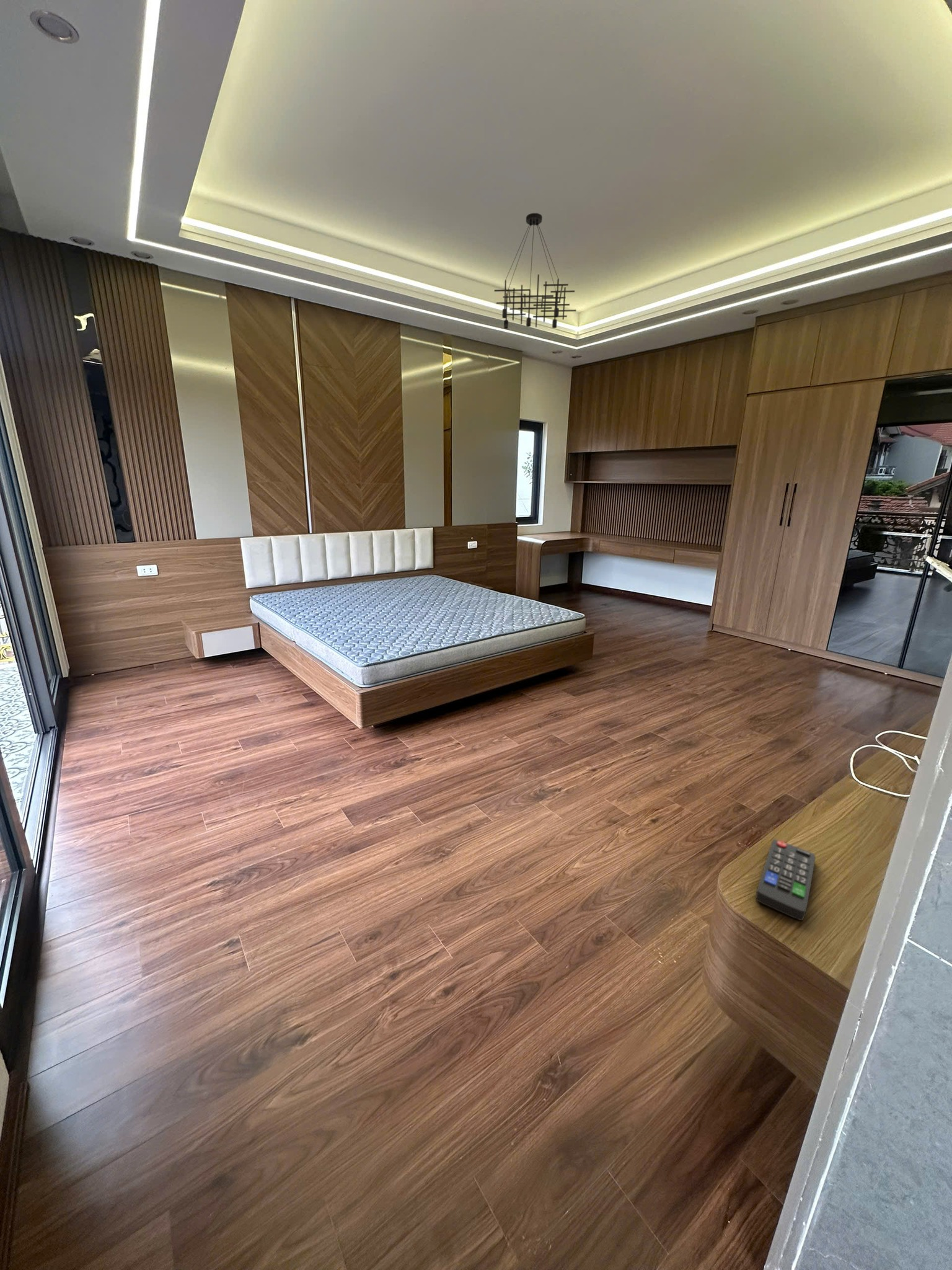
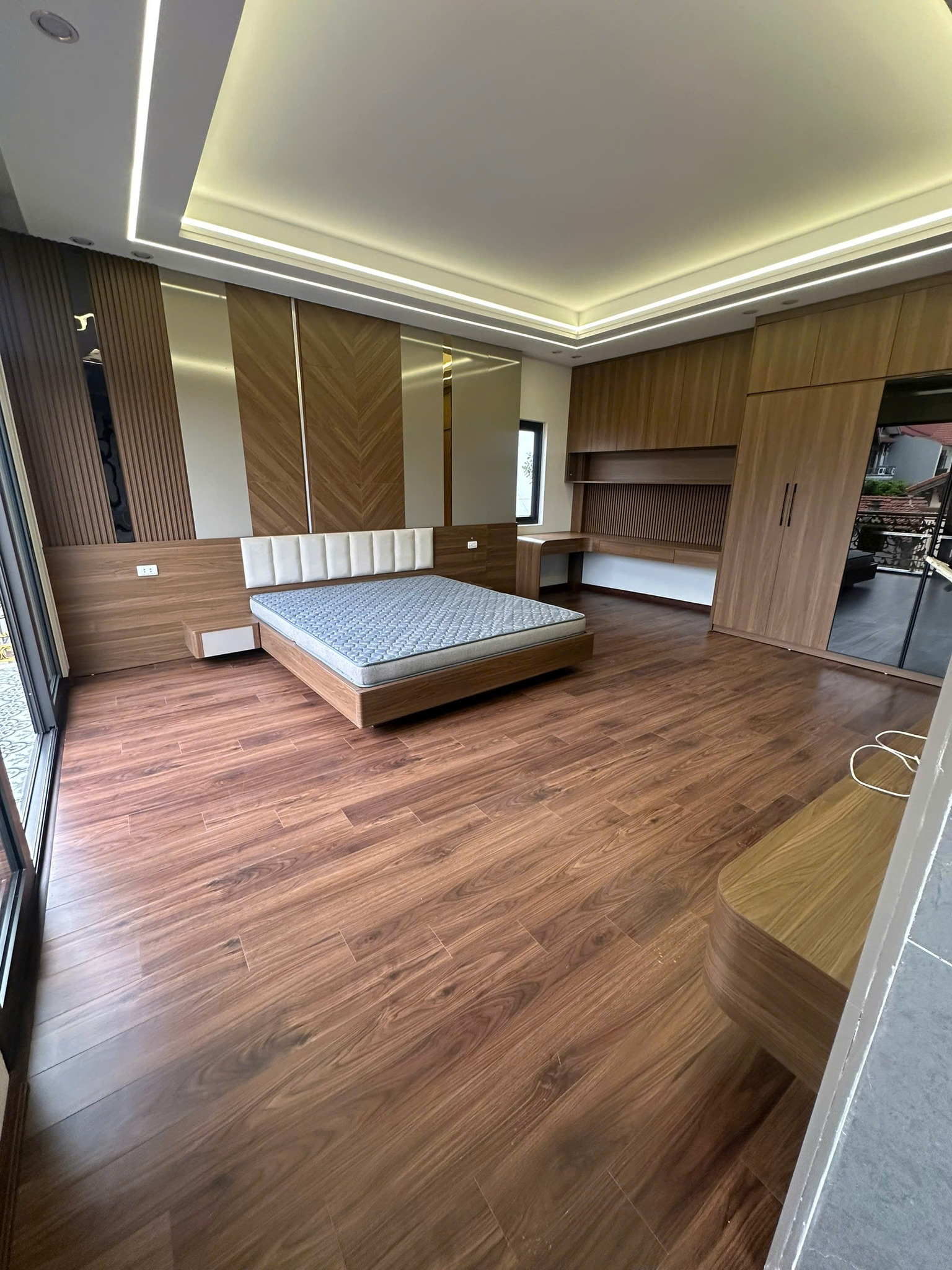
- remote control (787, 875)
- chandelier (538, 274)
